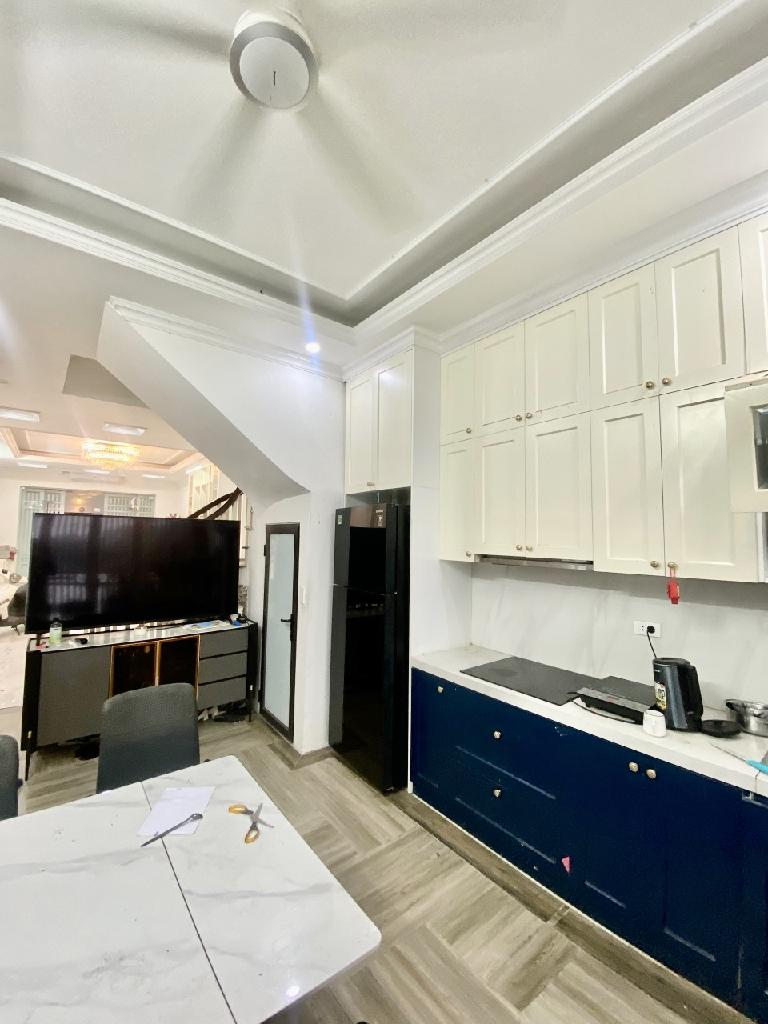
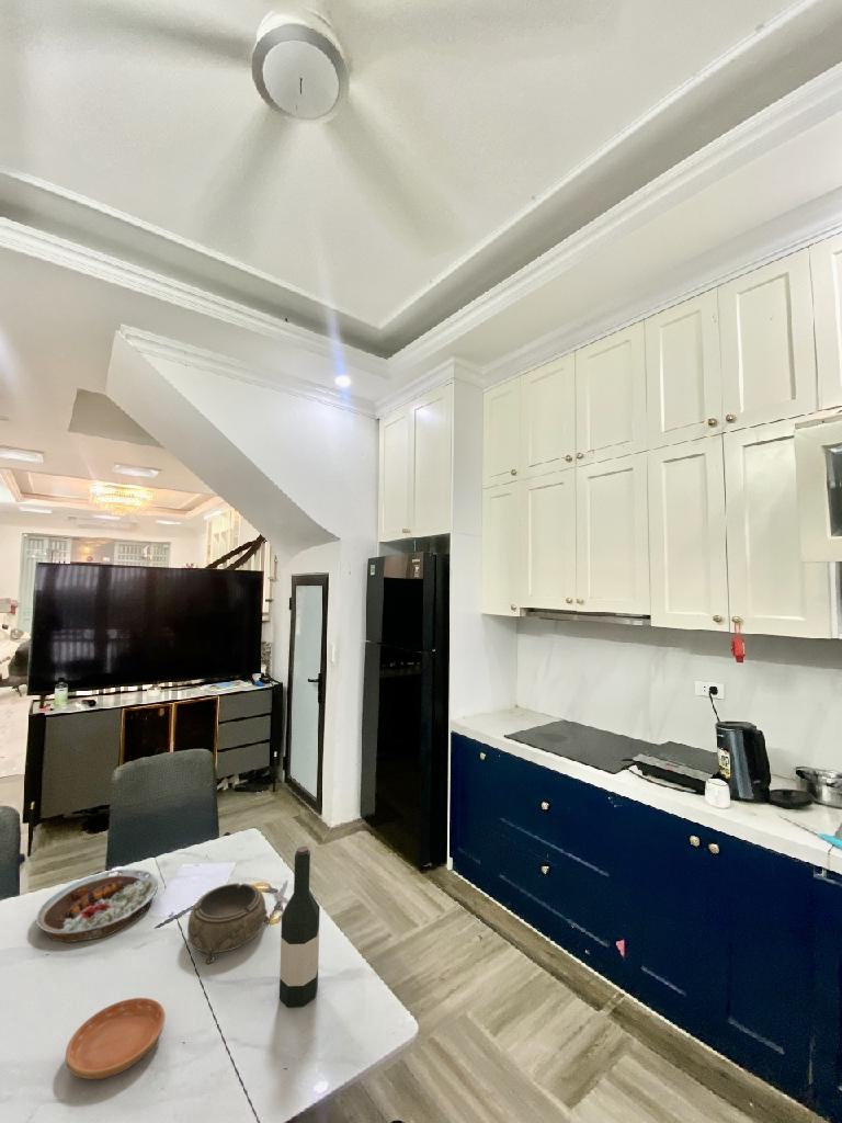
+ saucer (116, 1039)
+ plate (101, 898)
+ wine bottle (300, 919)
+ decorative bowl (226, 915)
